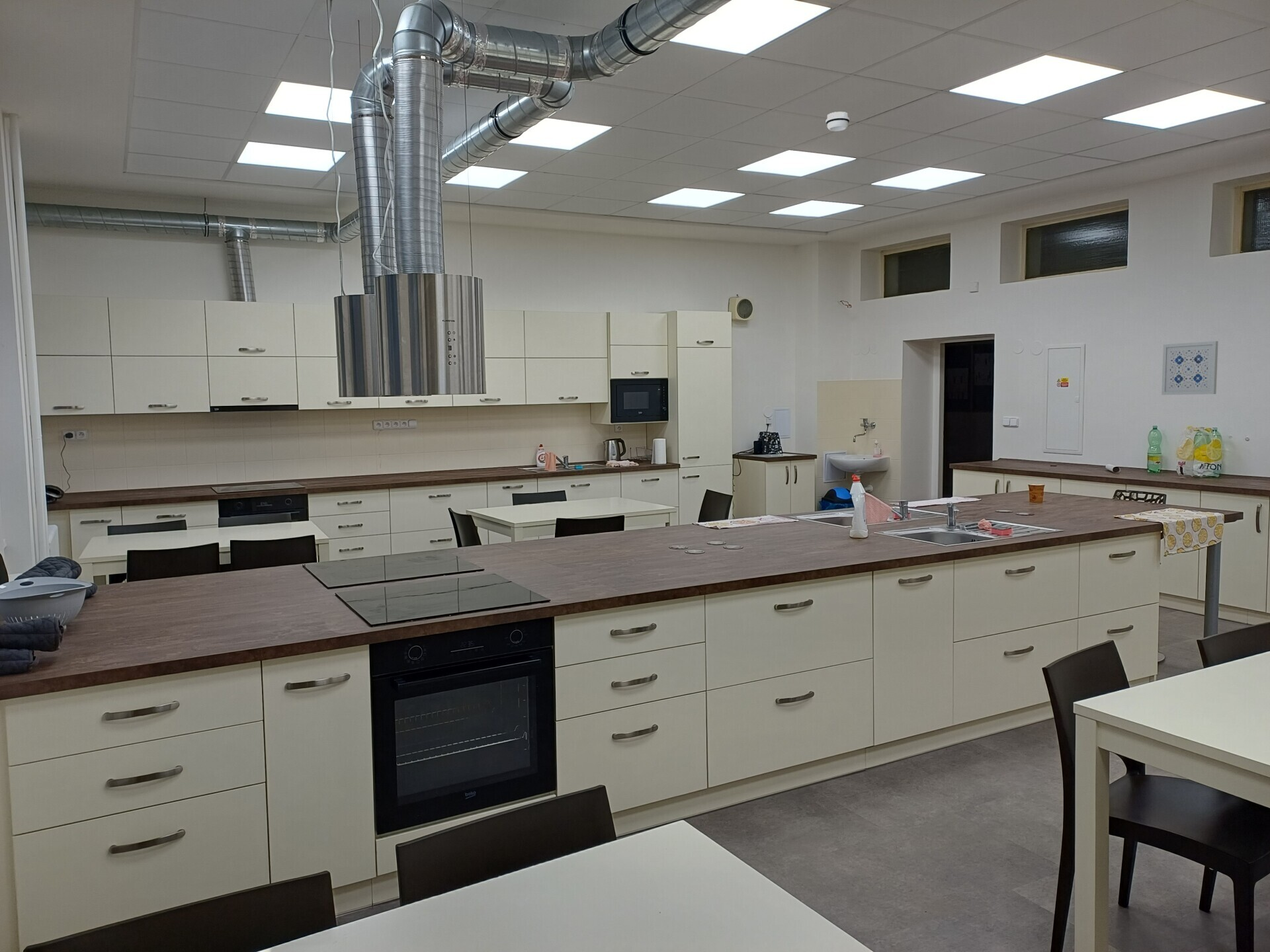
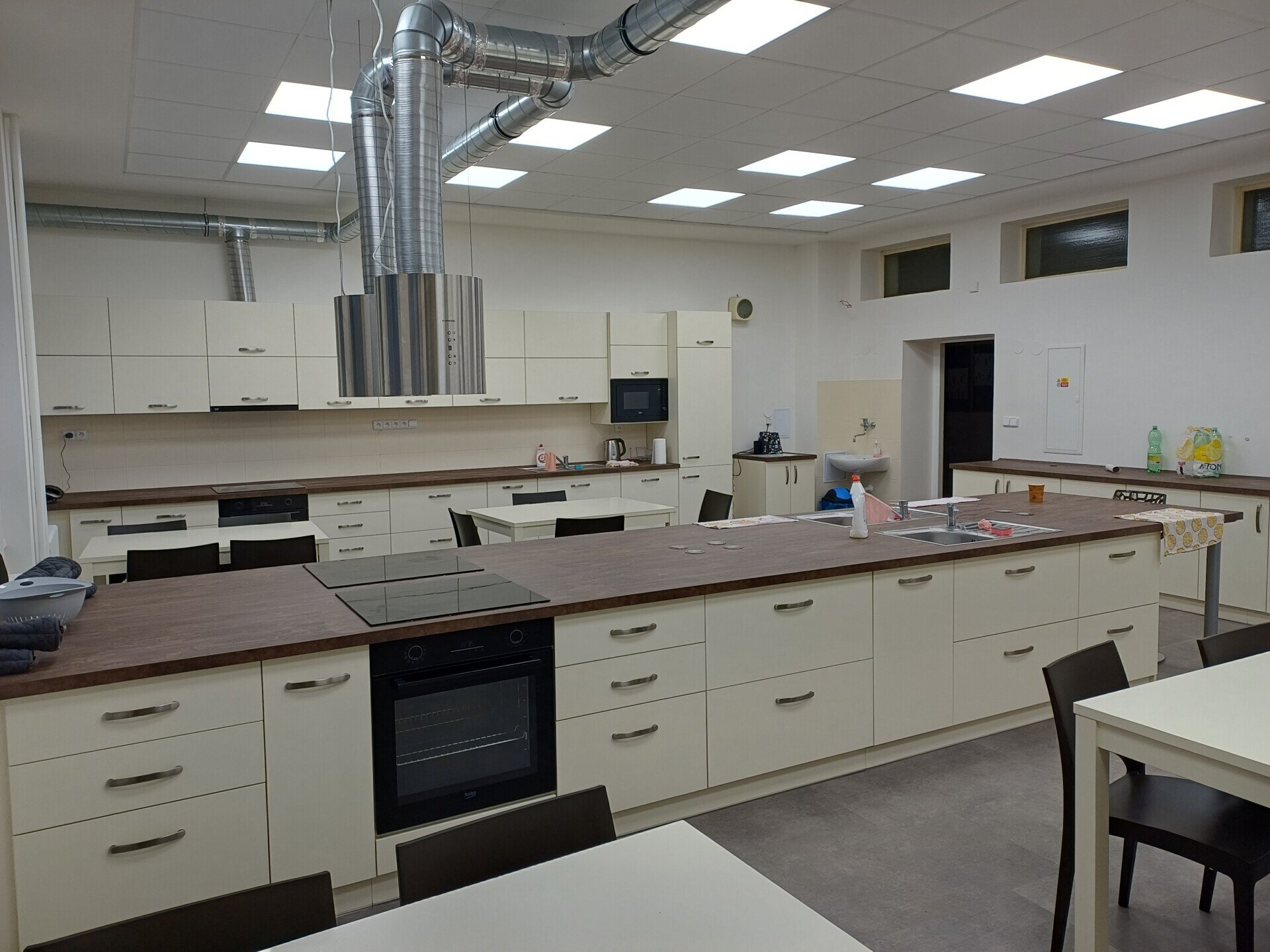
- wall art (1189, 368)
- smoke detector (837, 122)
